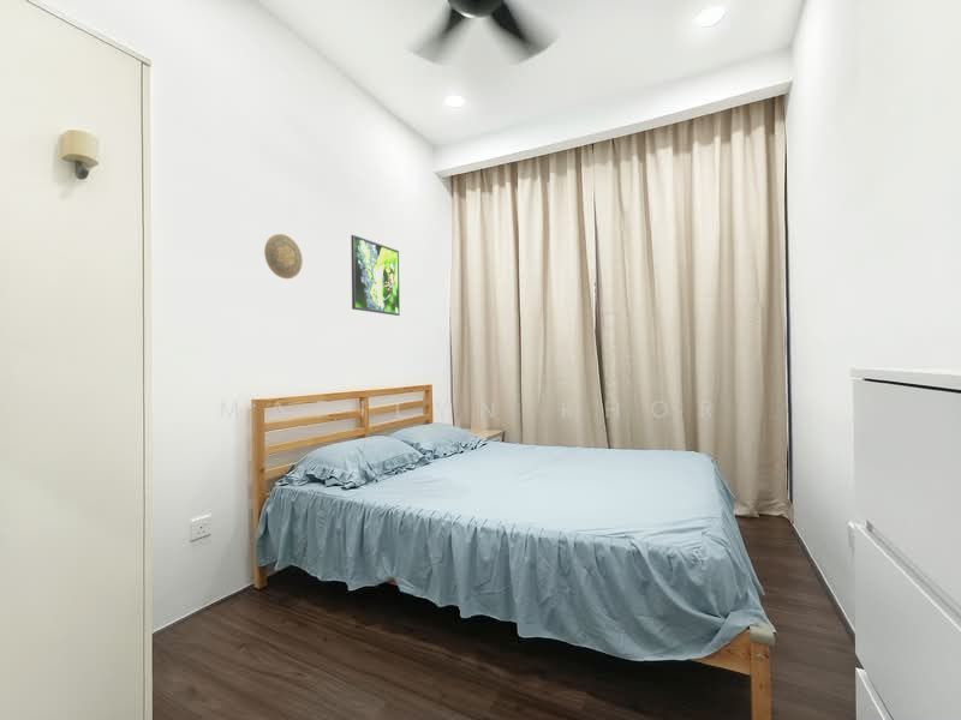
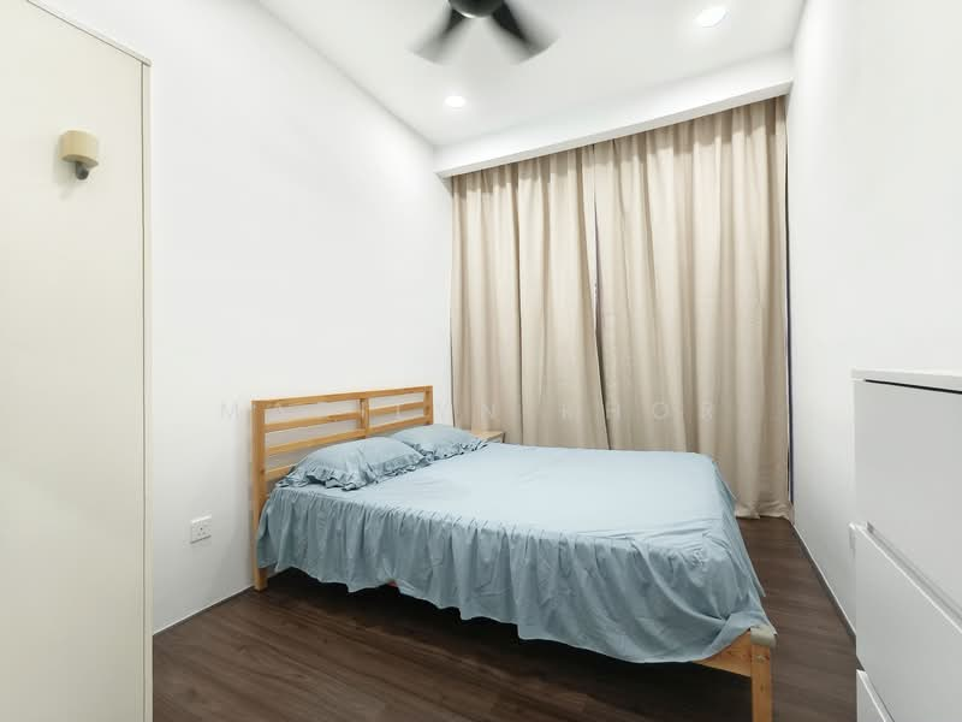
- decorative plate (285, 256)
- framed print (376, 277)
